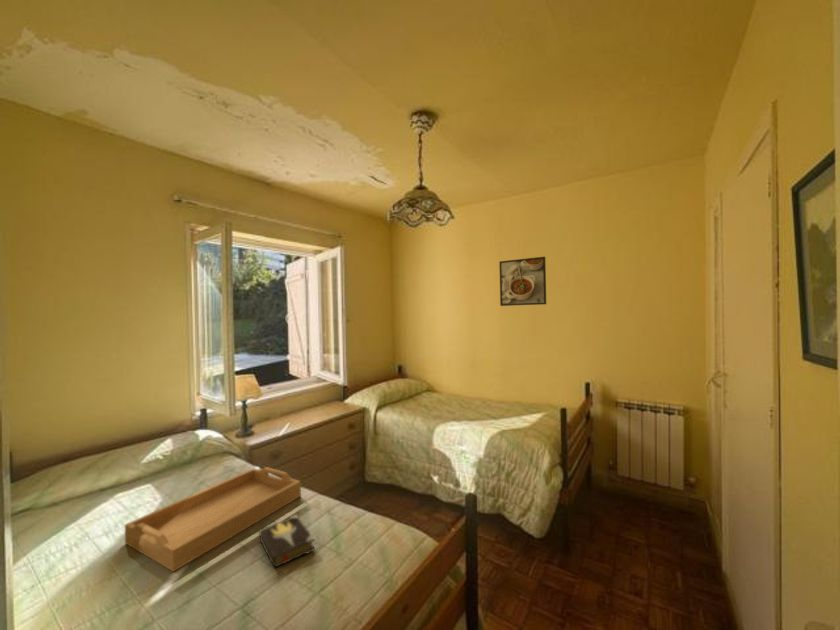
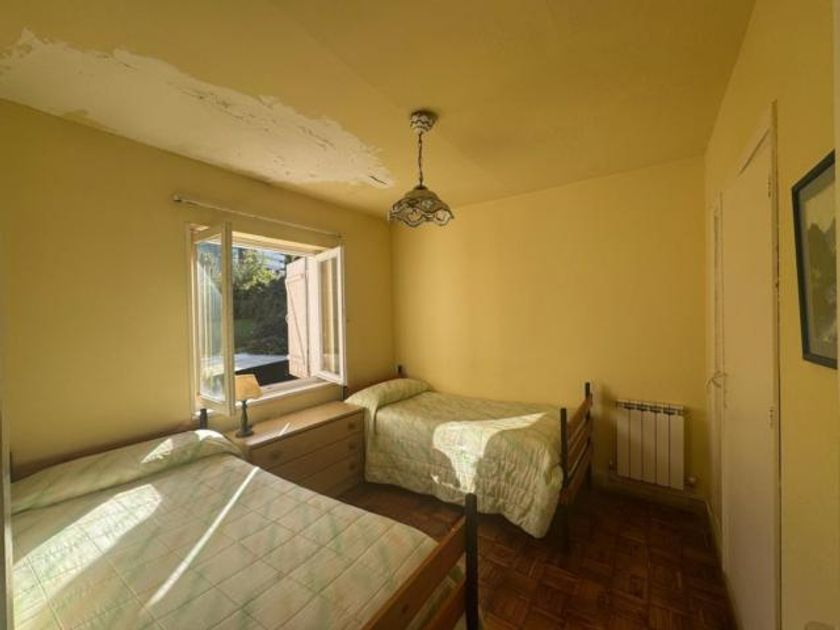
- serving tray (222, 506)
- hardback book (286, 538)
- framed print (522, 282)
